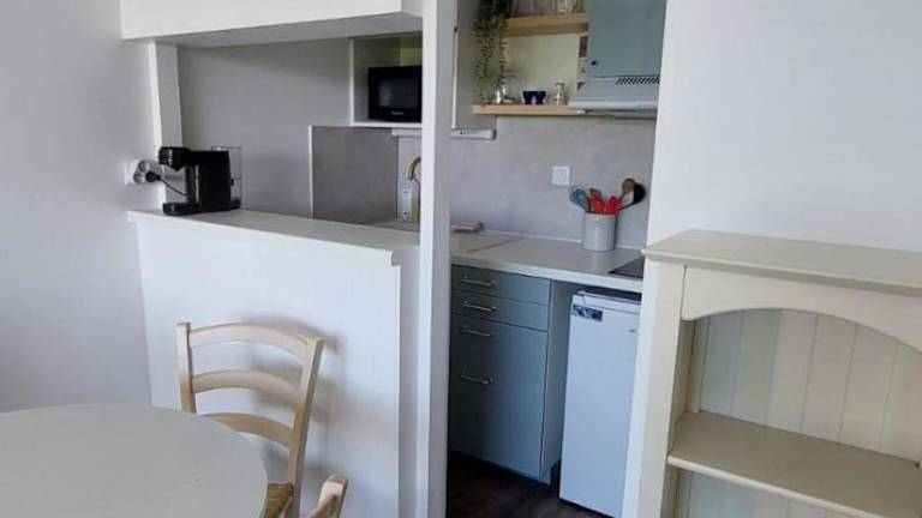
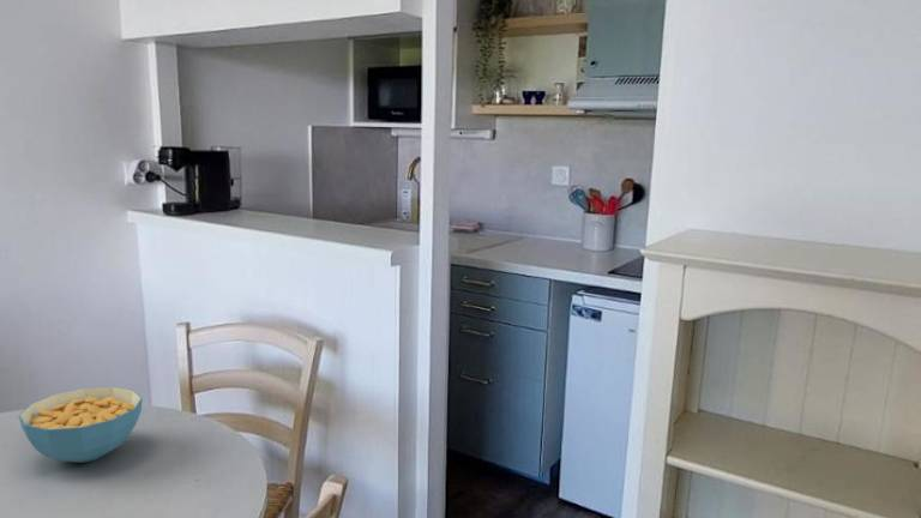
+ cereal bowl (84, 430)
